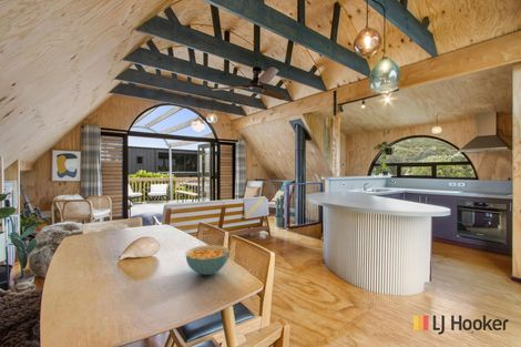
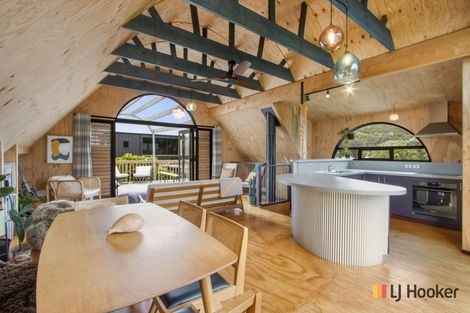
- cereal bowl (207, 262)
